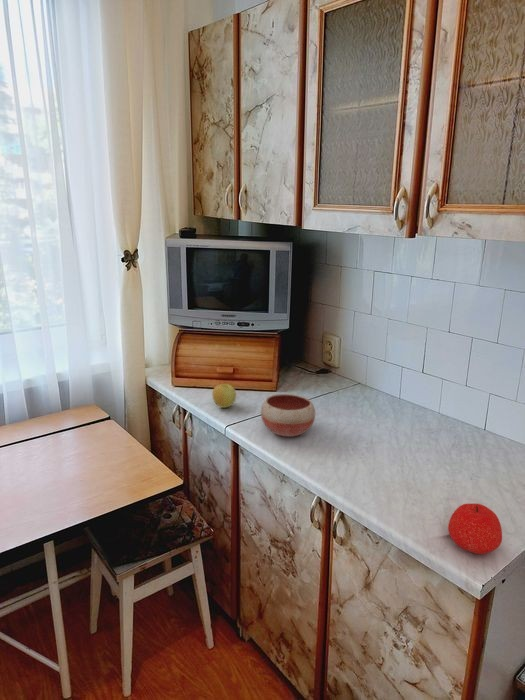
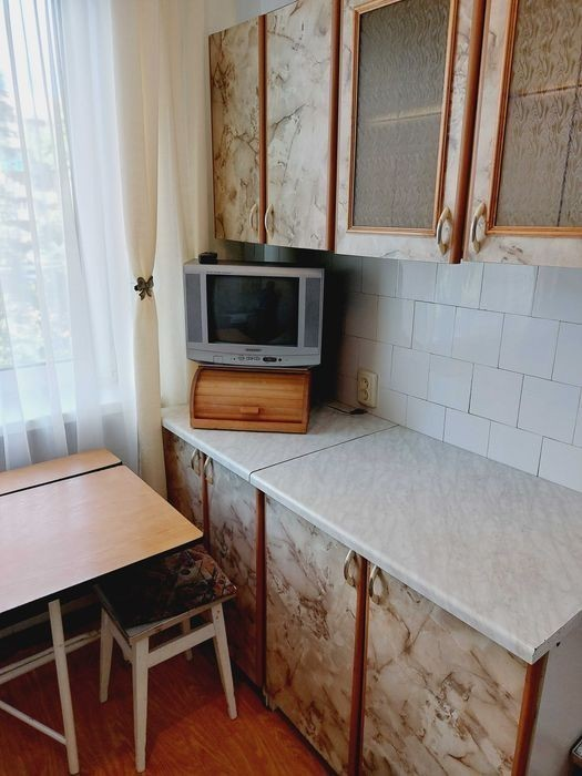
- apple (475, 527)
- bowl (287, 416)
- apple (224, 395)
